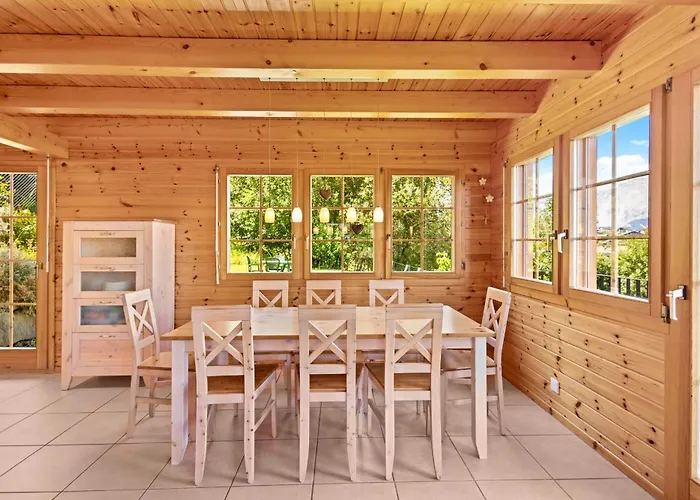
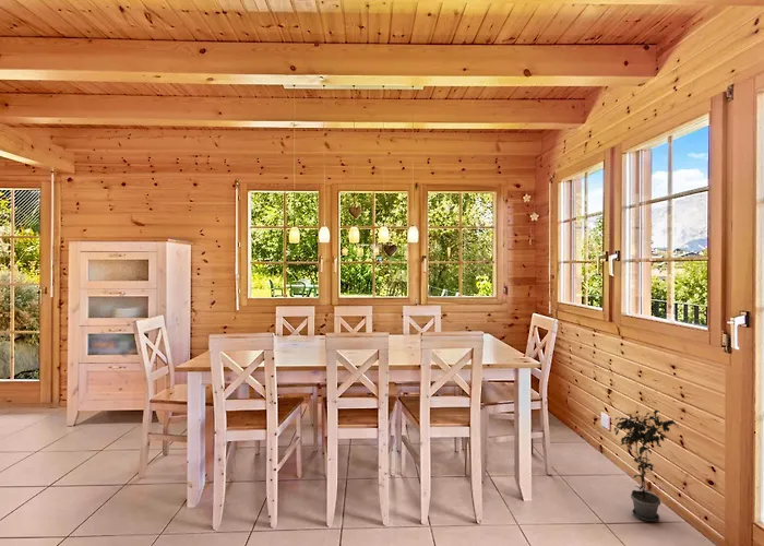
+ potted plant (644, 462)
